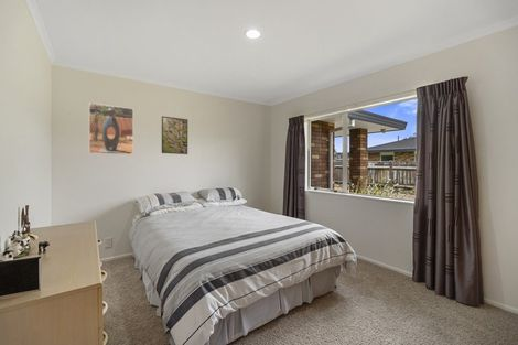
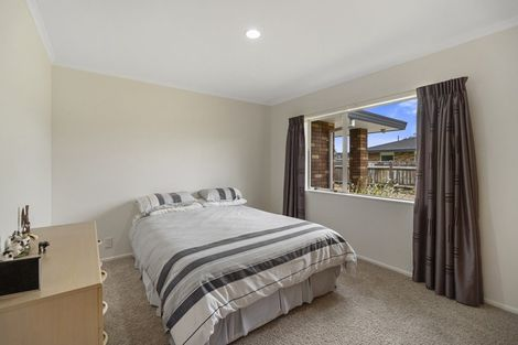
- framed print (174, 136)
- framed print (111, 130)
